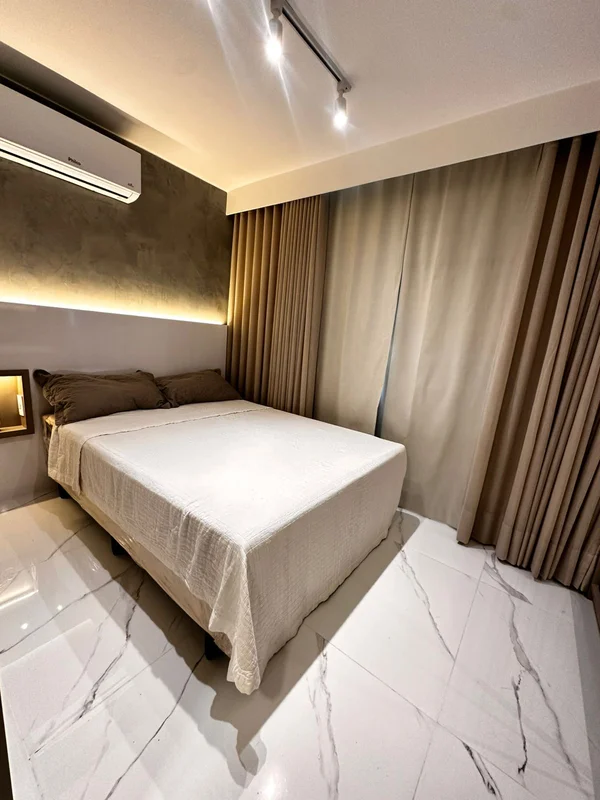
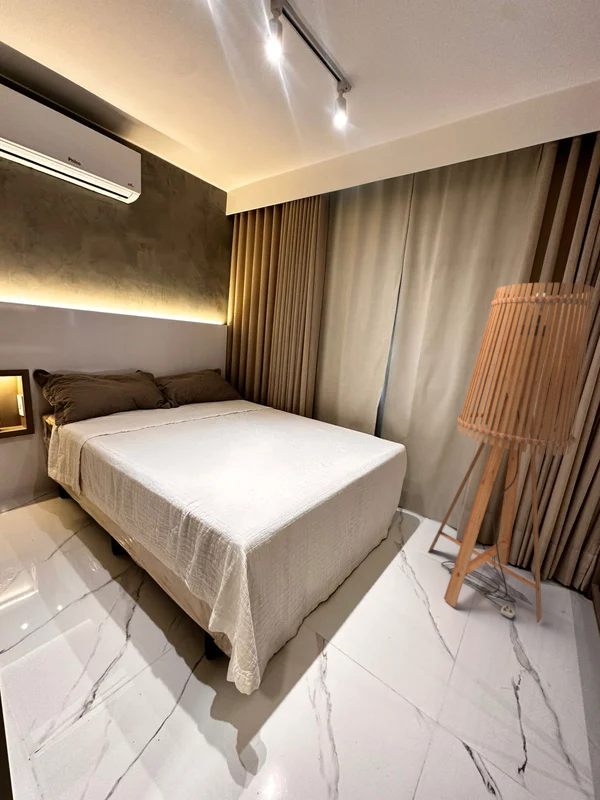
+ floor lamp (507, 448)
